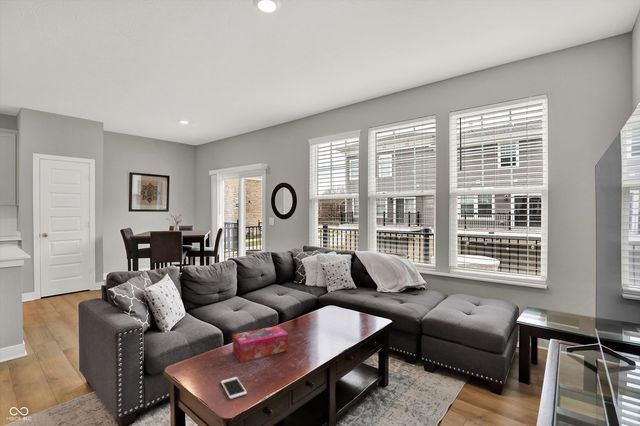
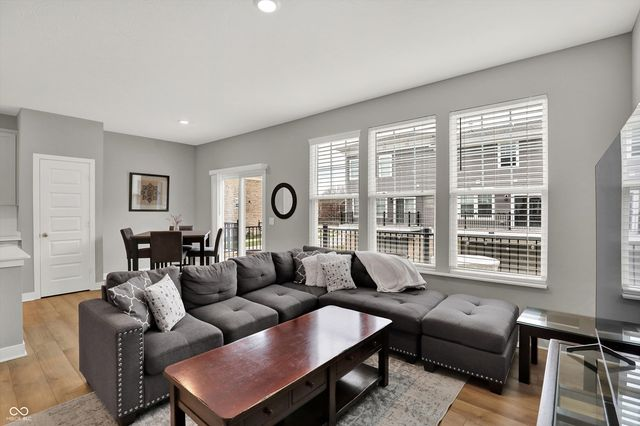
- cell phone (233, 387)
- tissue box (260, 342)
